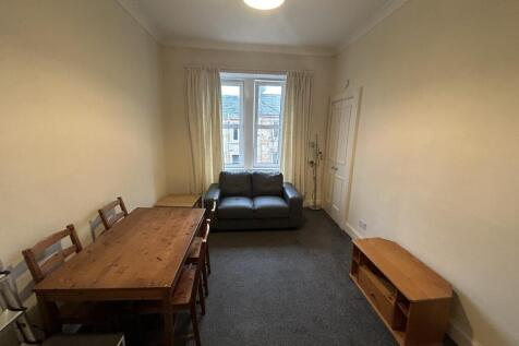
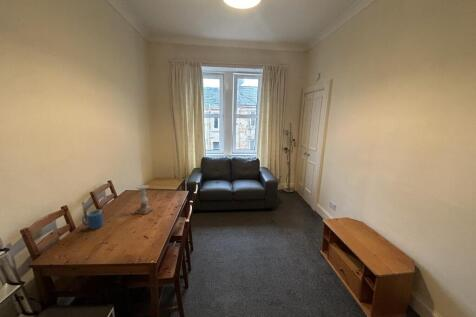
+ candle holder (143, 199)
+ mug (93, 219)
